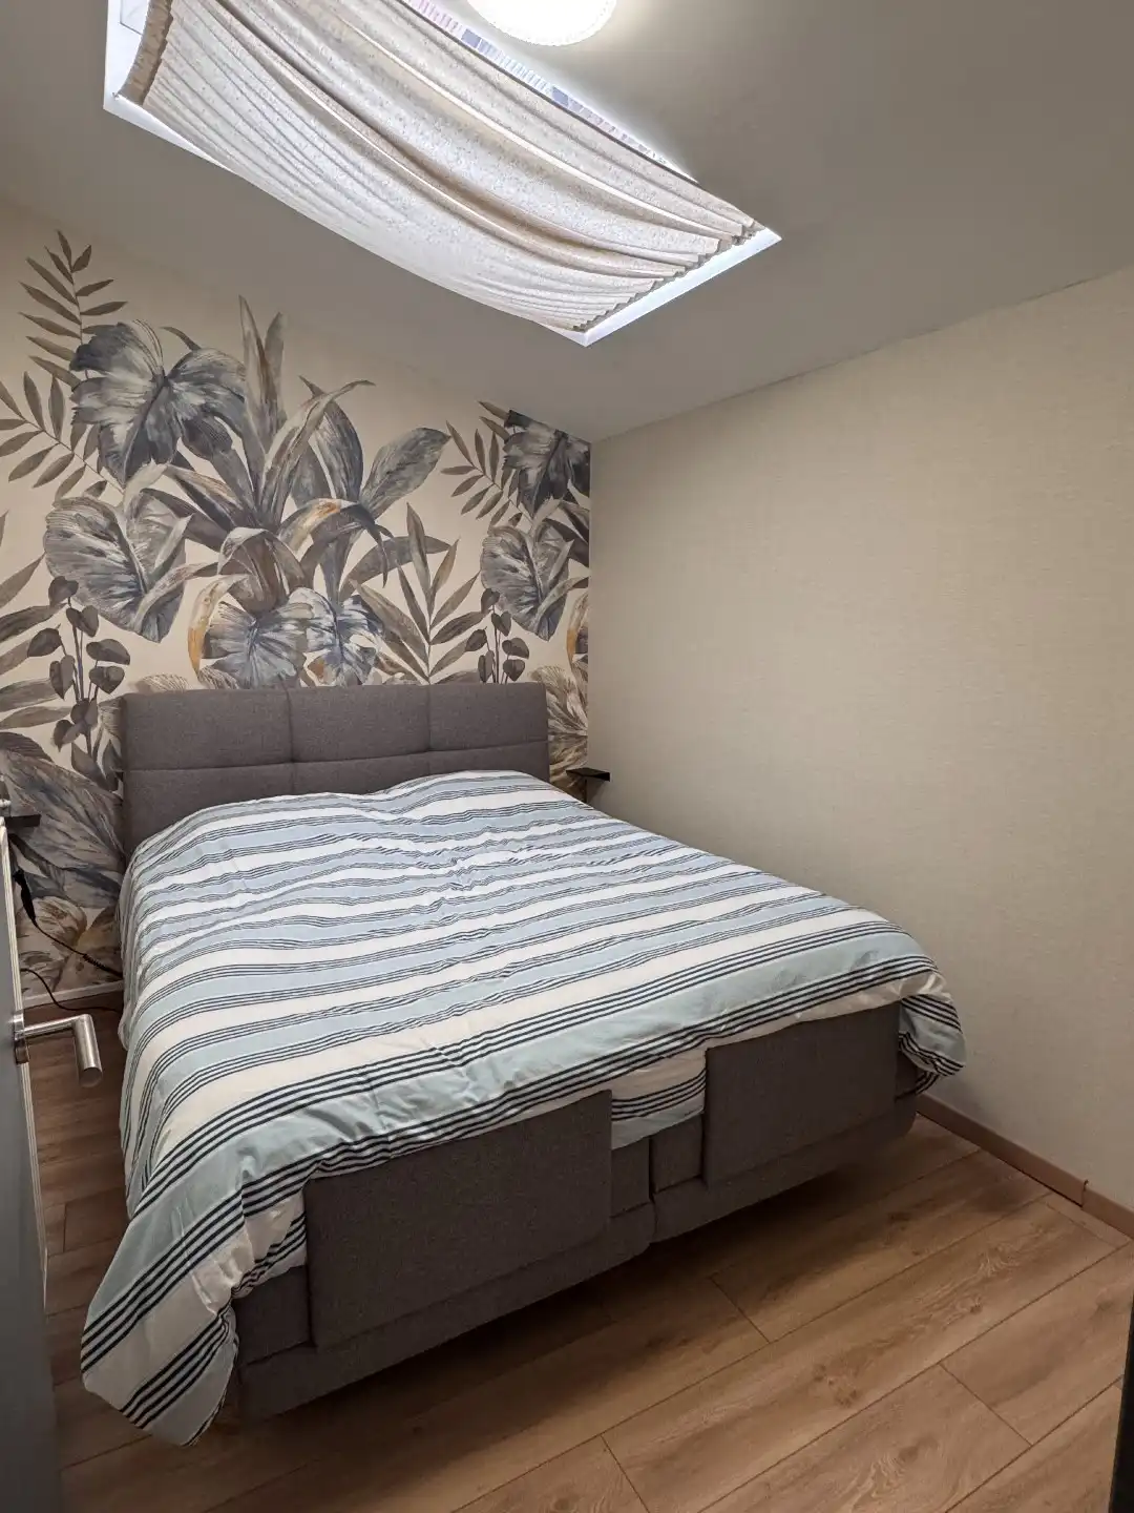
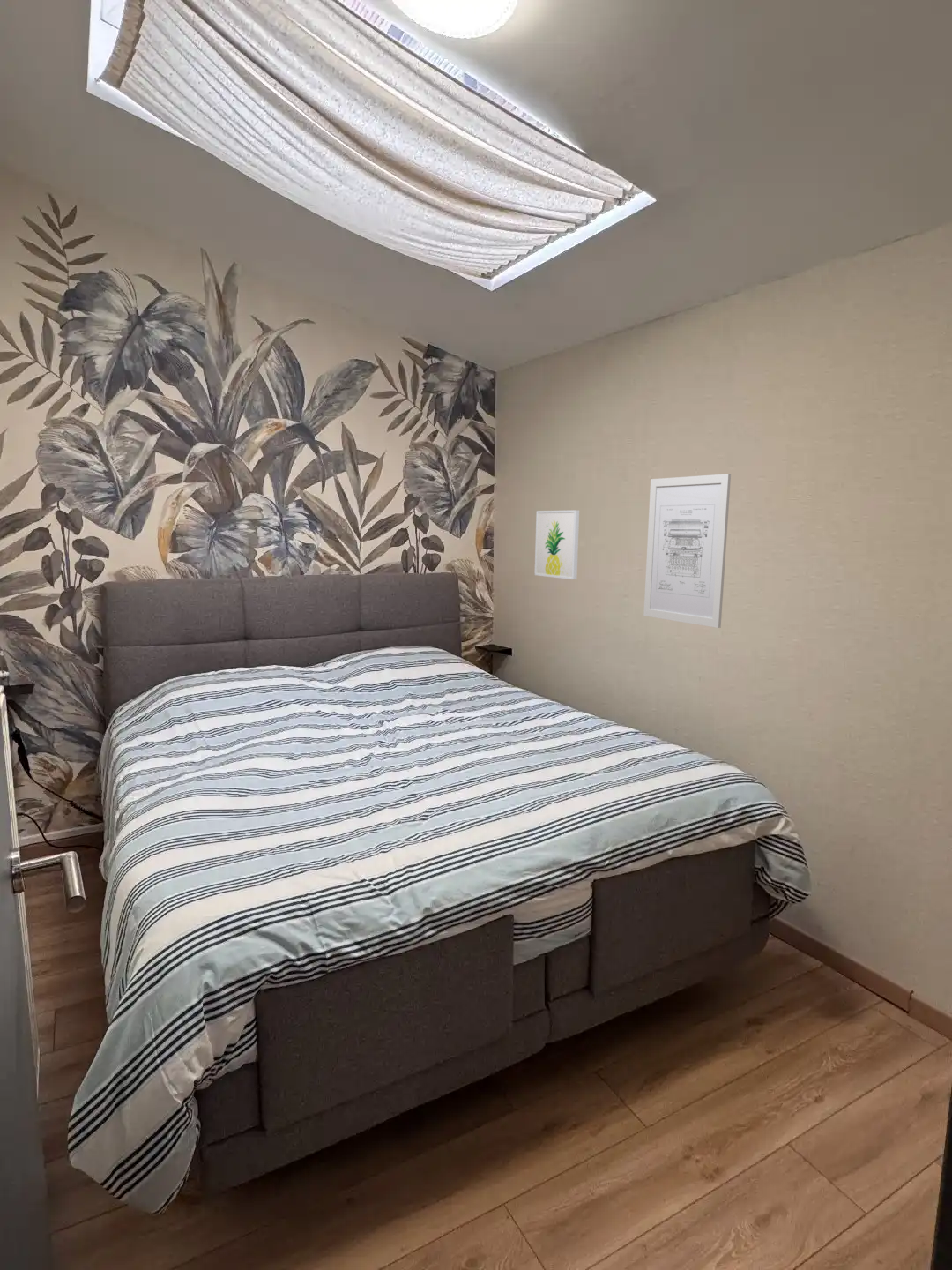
+ wall art (684, 549)
+ wall art (555, 543)
